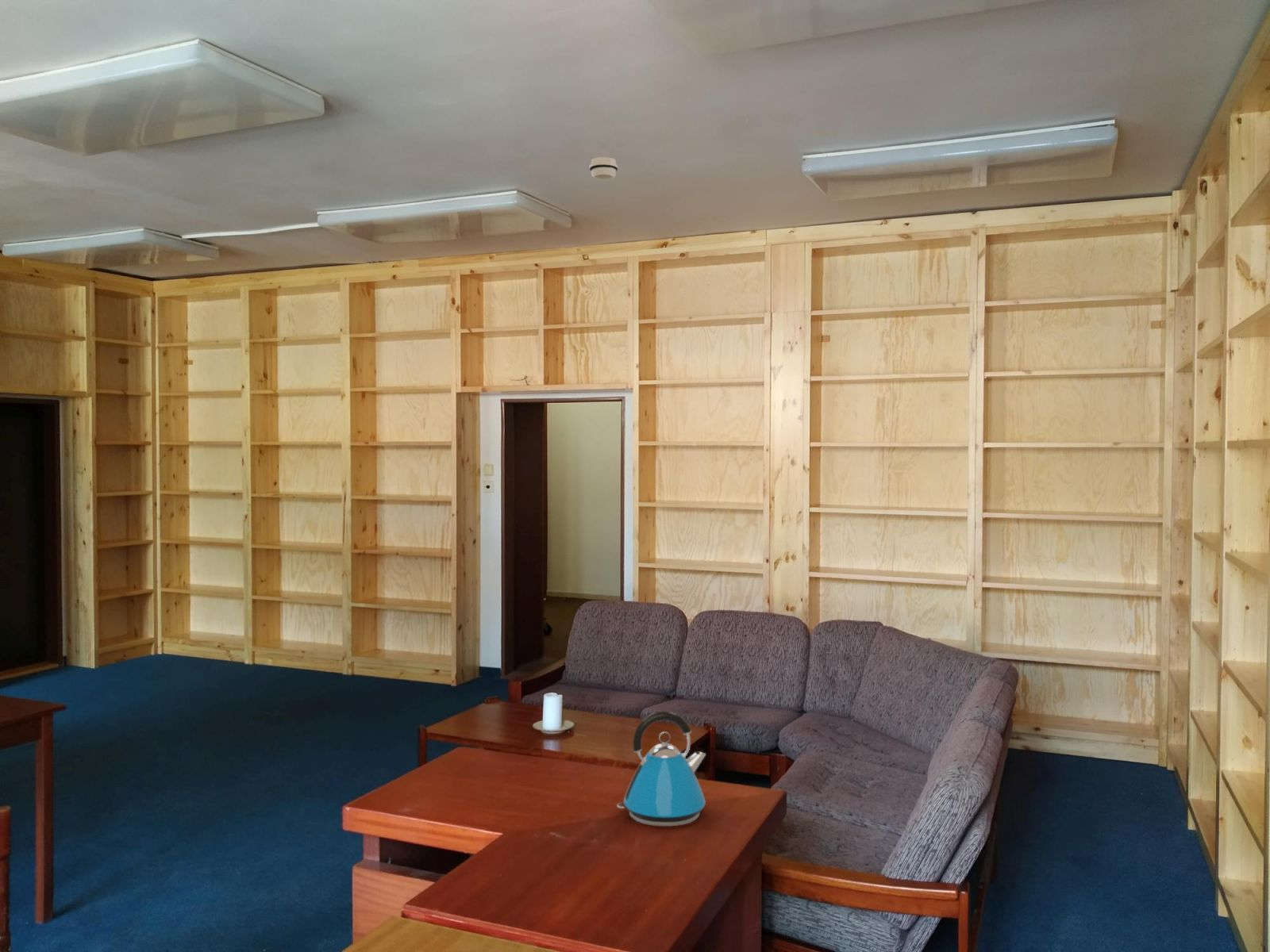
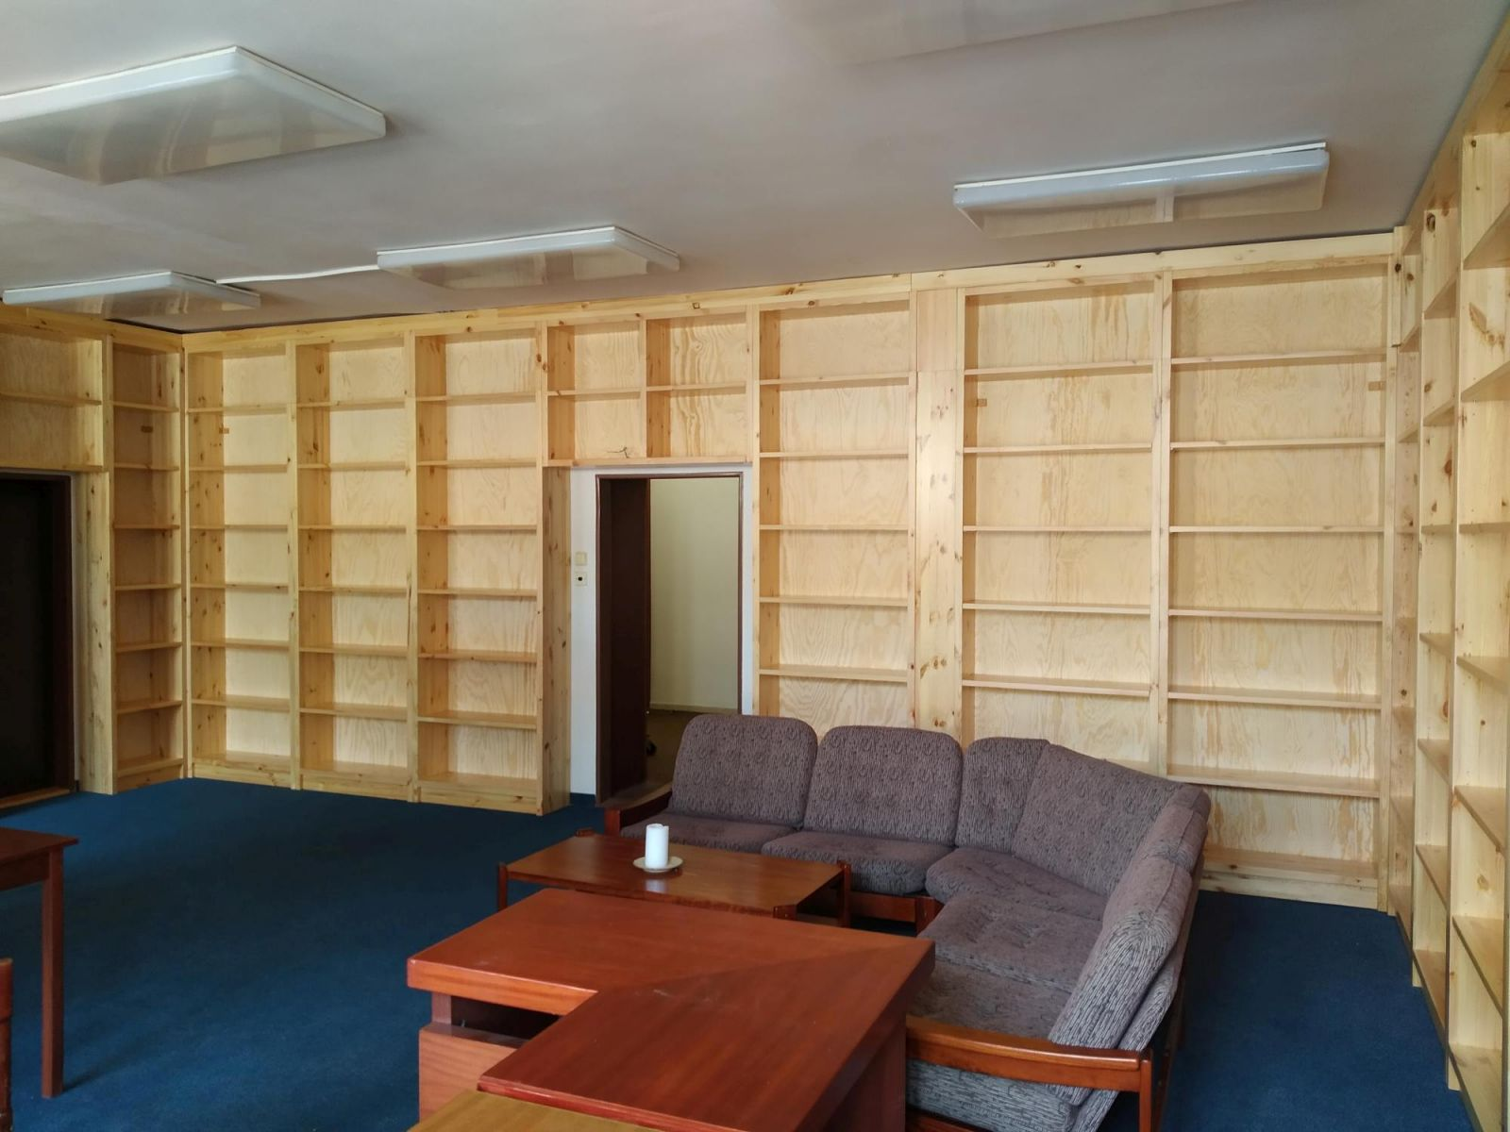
- kettle (661, 762)
- smoke detector (603, 168)
